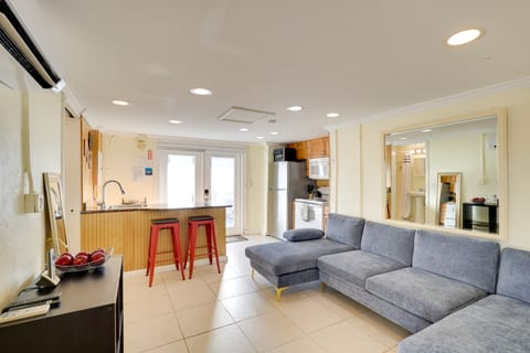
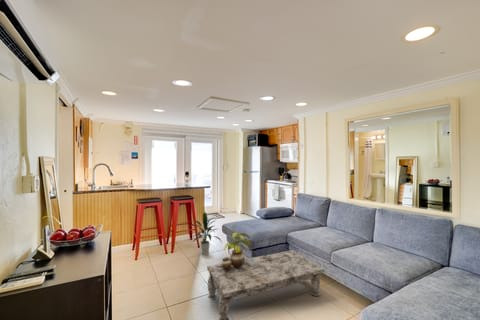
+ indoor plant (205, 233)
+ potted plant (235, 249)
+ coffee table (264, 281)
